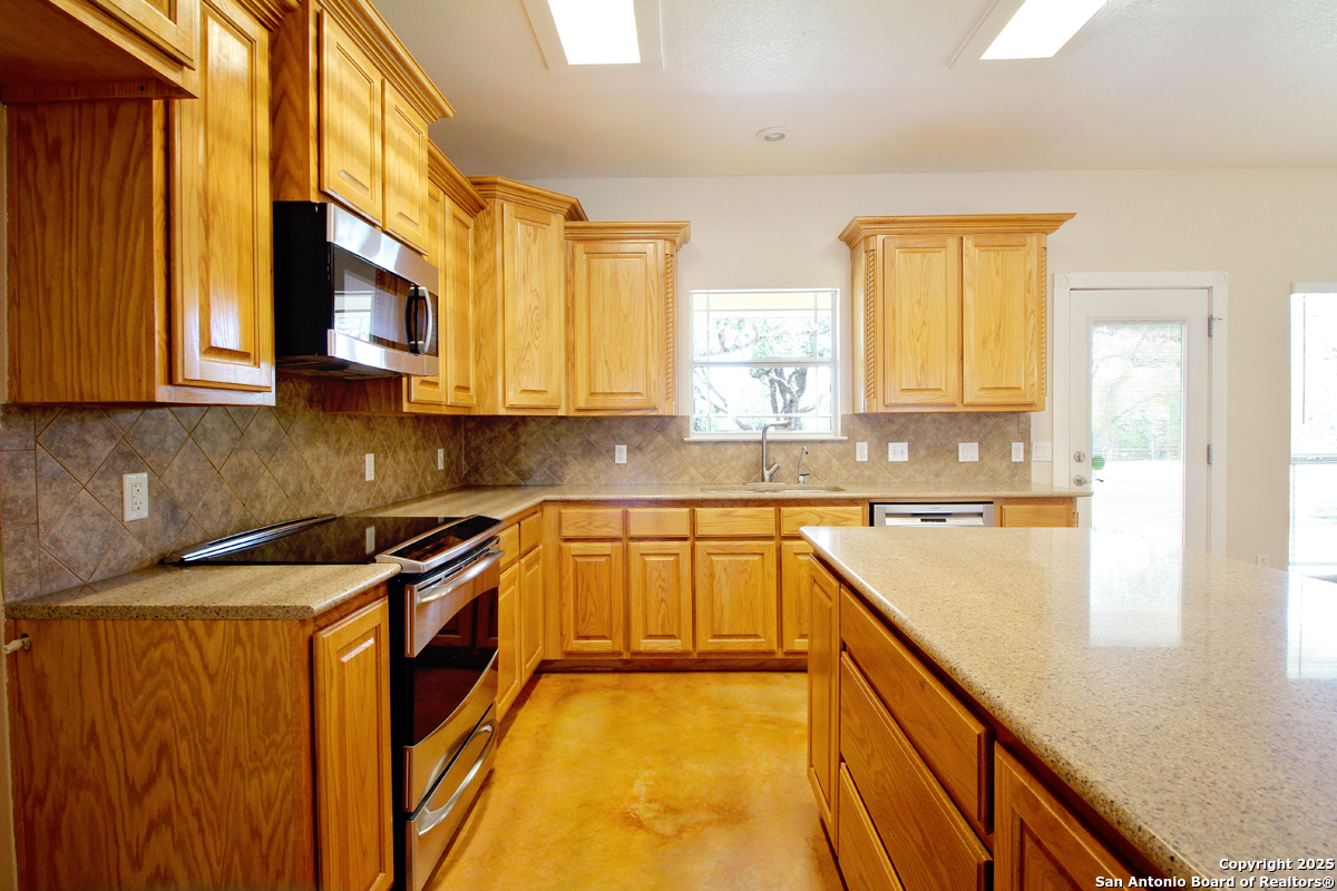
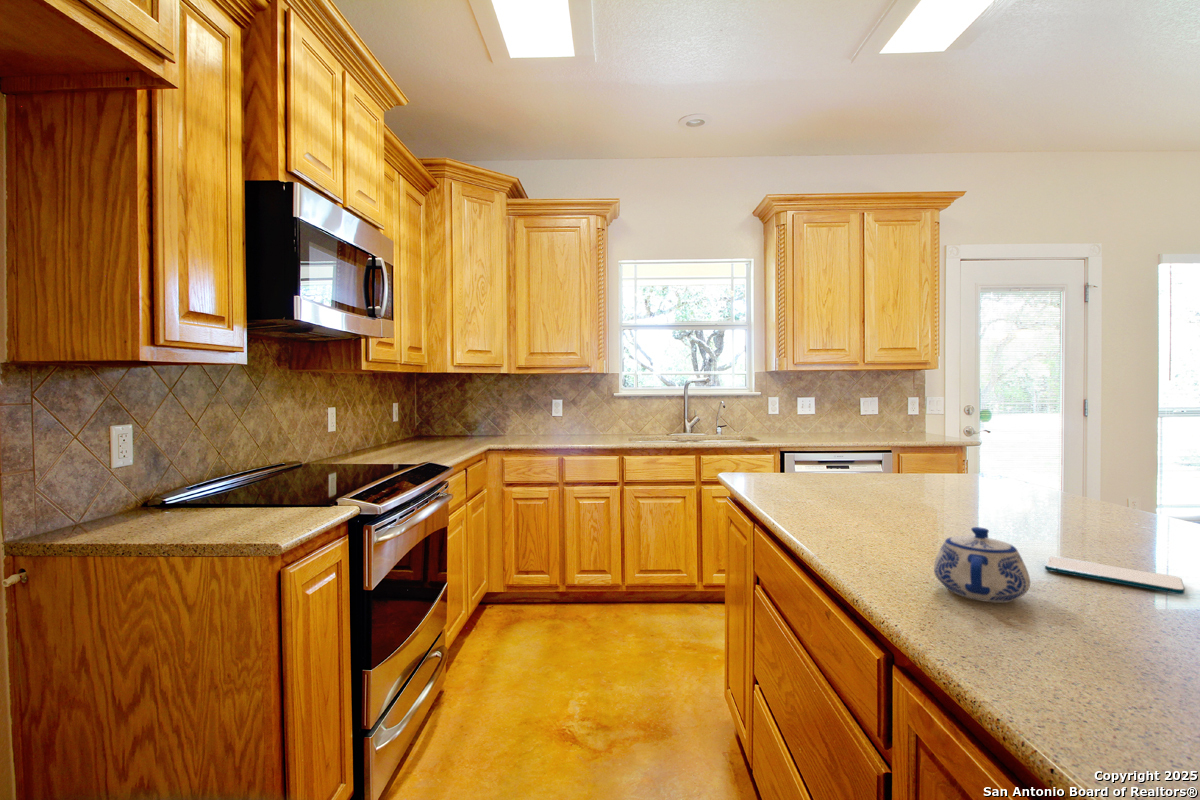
+ teapot (980, 559)
+ smartphone (1110, 573)
